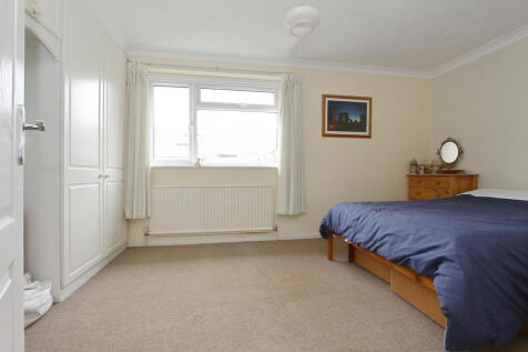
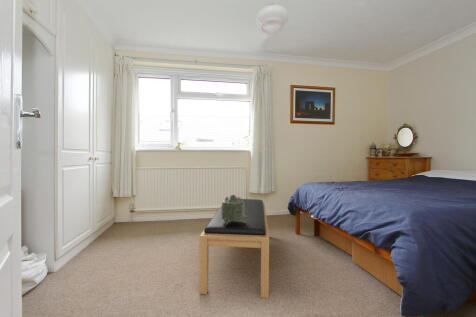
+ decorative box (233, 208)
+ bench (240, 232)
